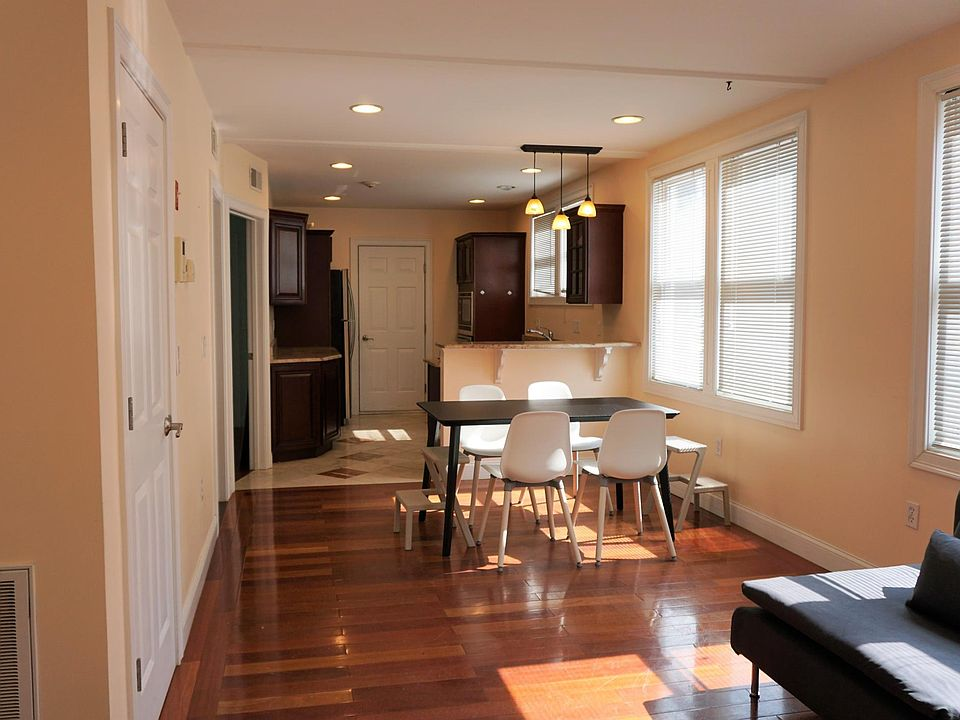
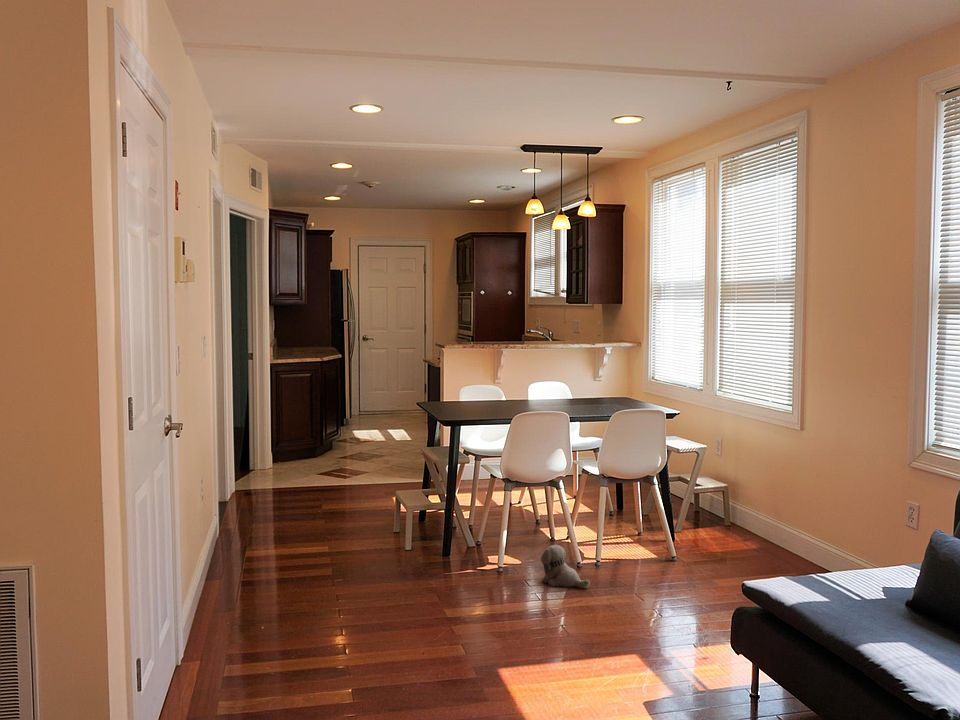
+ plush toy (563, 566)
